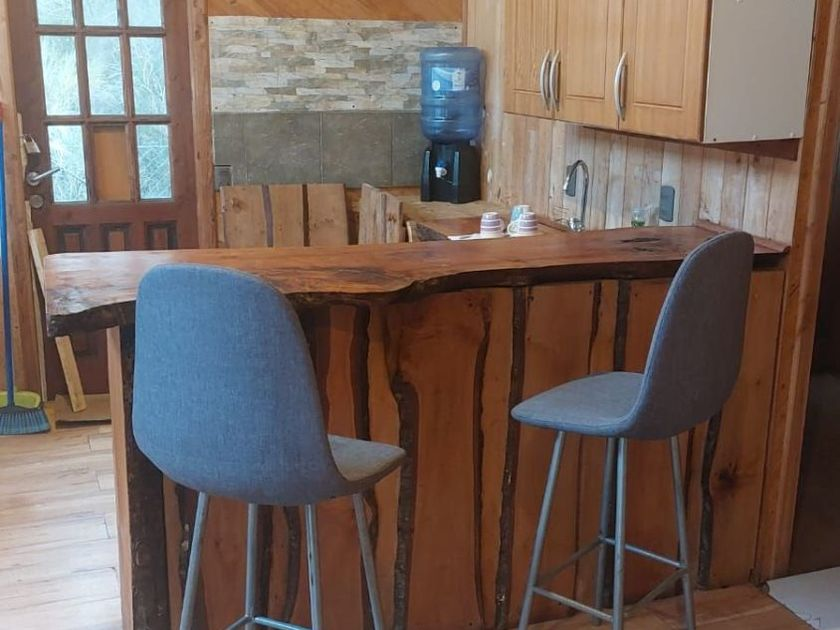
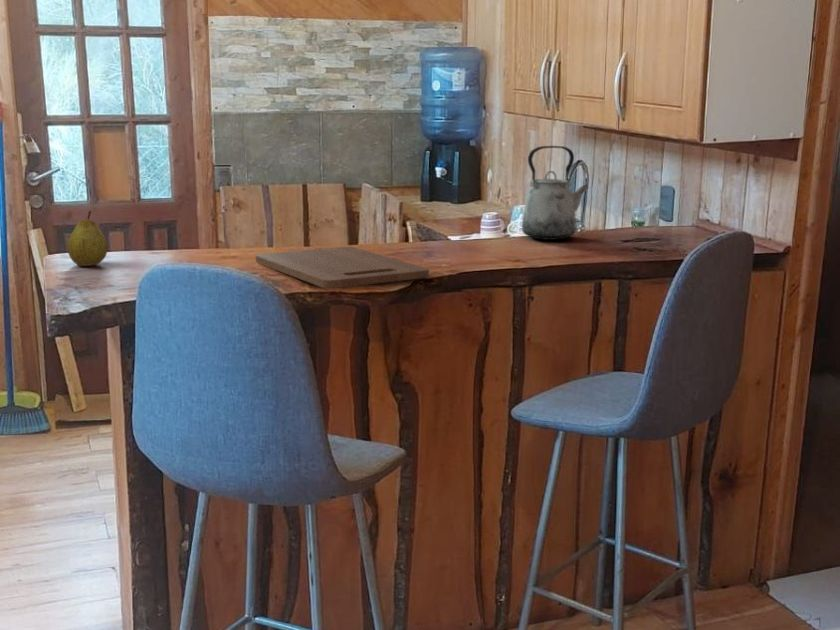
+ cutting board (339, 265)
+ kettle (558, 191)
+ fruit (86, 238)
